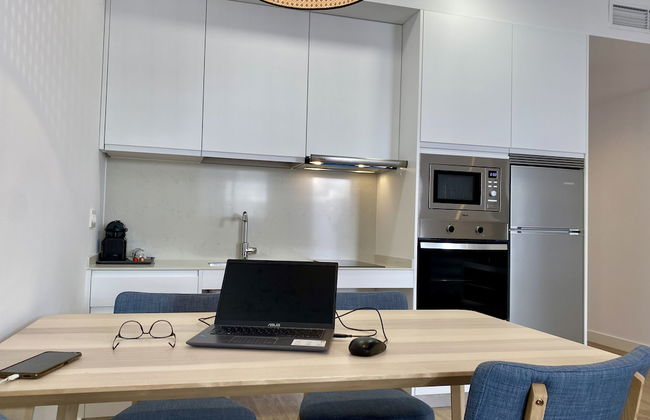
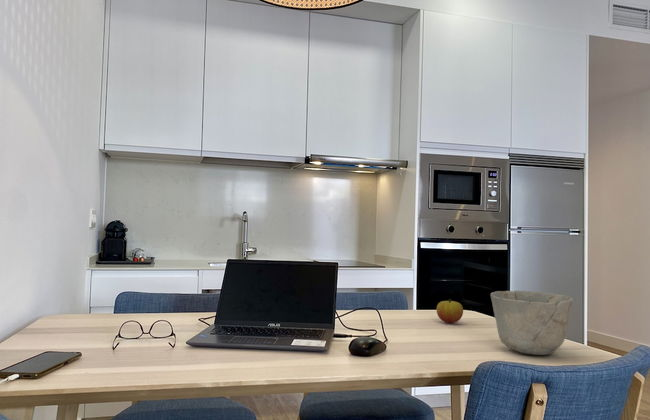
+ ceramic bowl (530, 323)
+ apple (449, 311)
